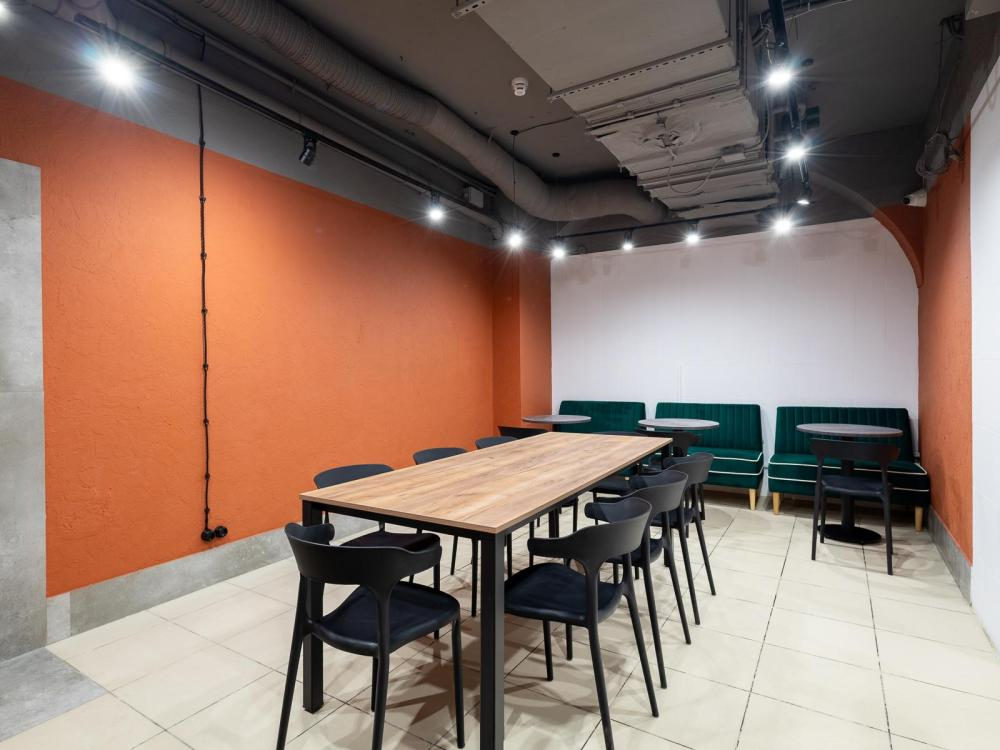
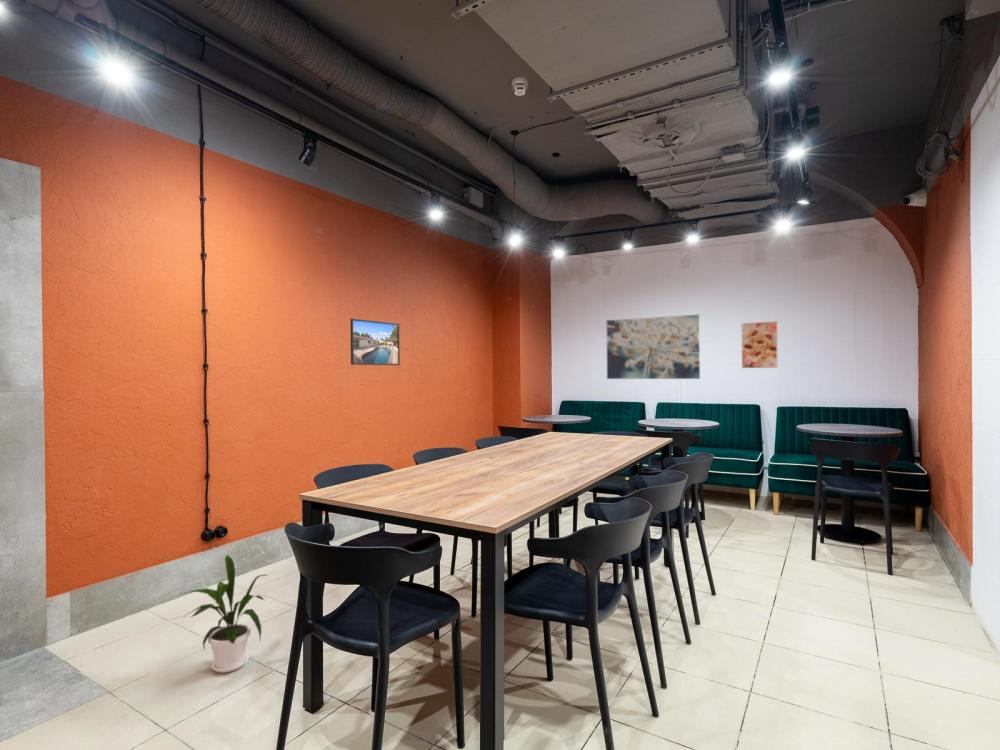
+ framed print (376, 343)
+ house plant (227, 614)
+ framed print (759, 345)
+ wall art (651, 348)
